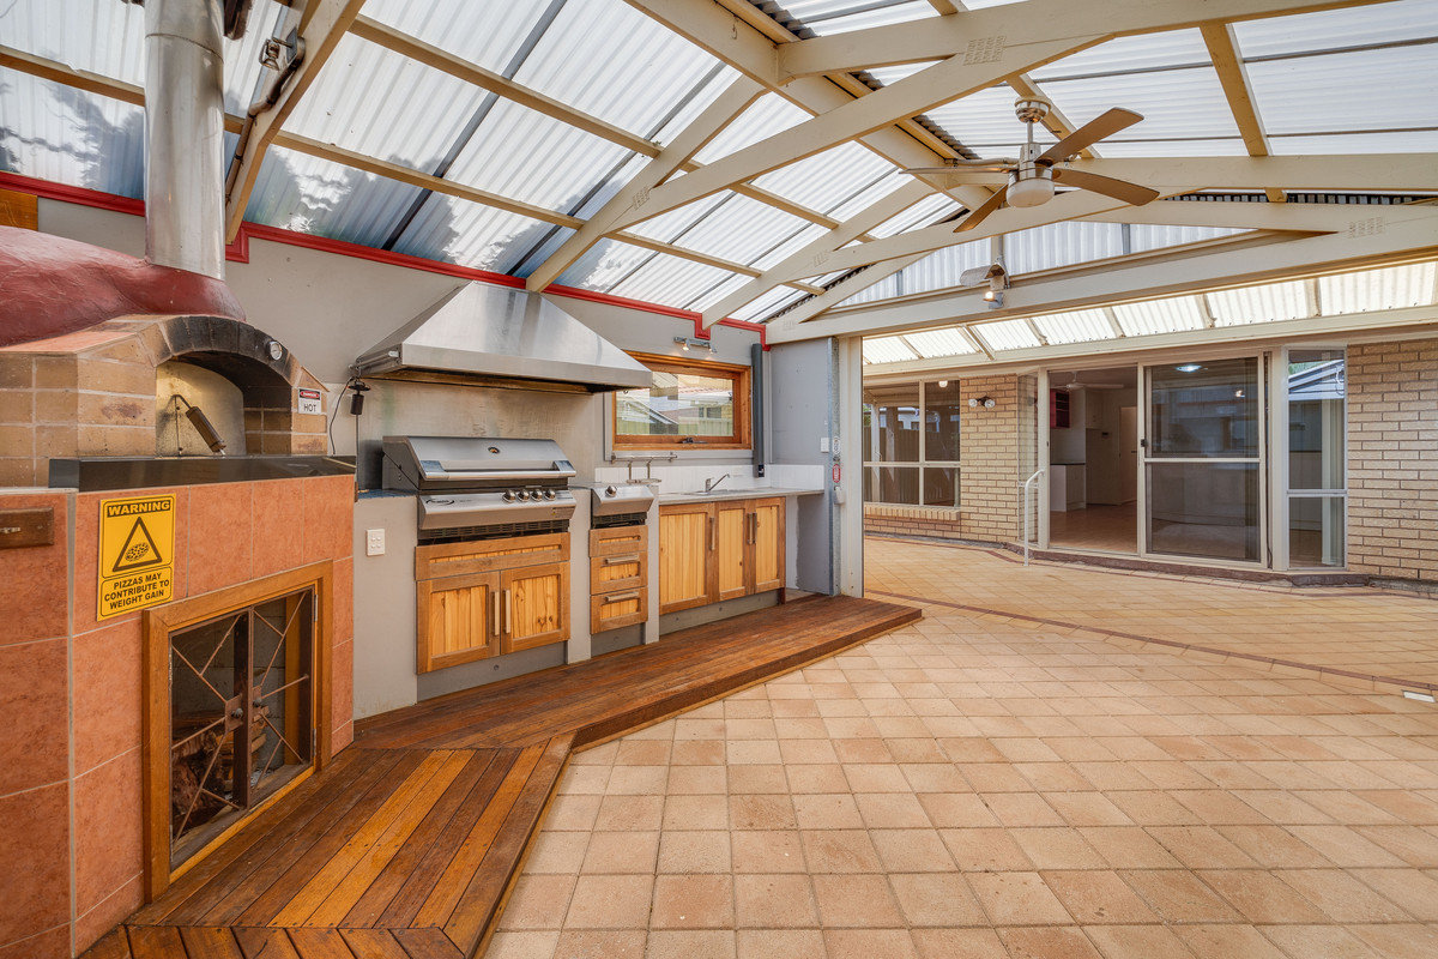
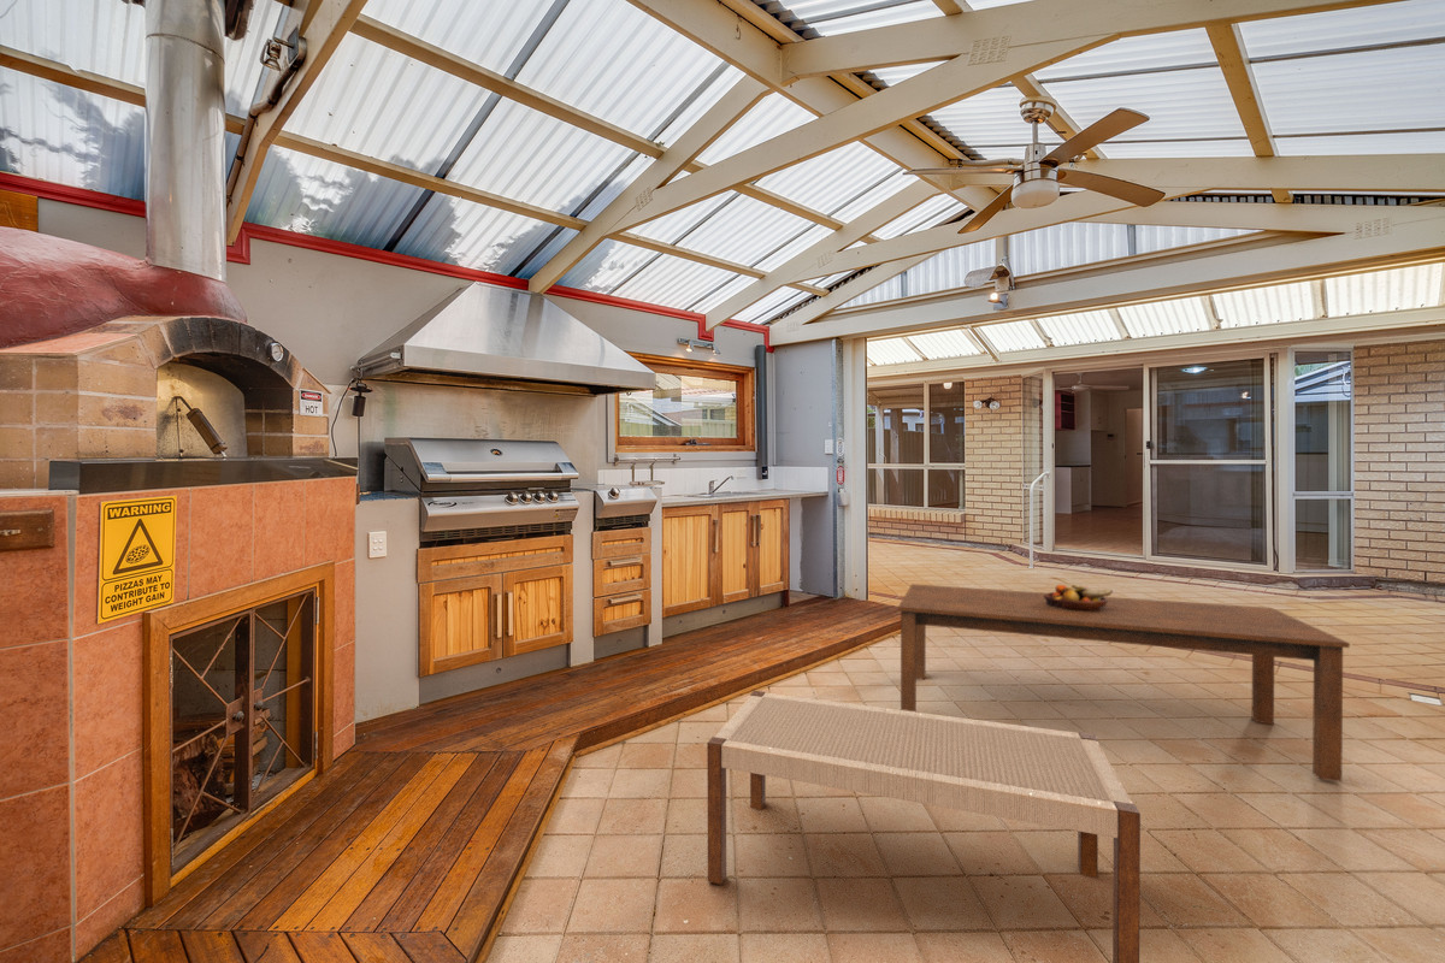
+ fruit bowl (1075, 593)
+ dining table (1085, 639)
+ bench (903, 799)
